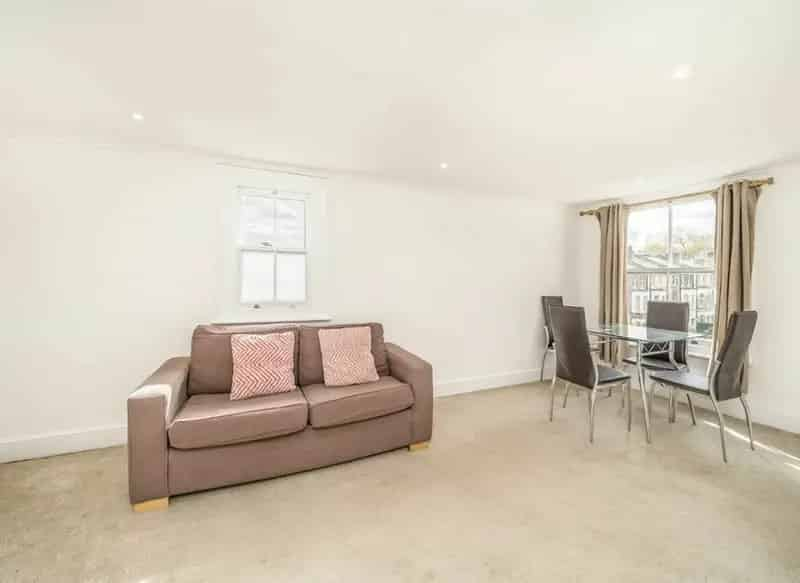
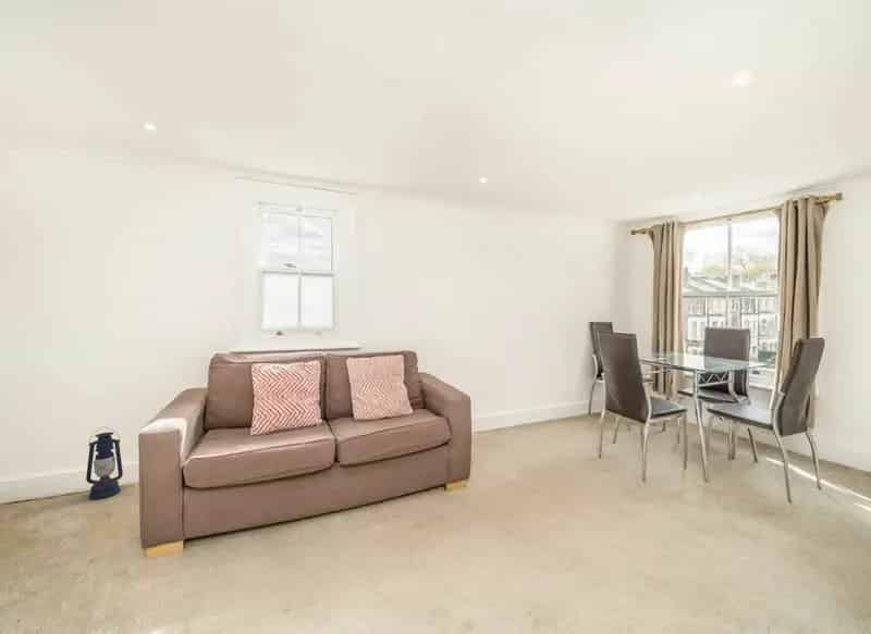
+ lantern (105, 459)
